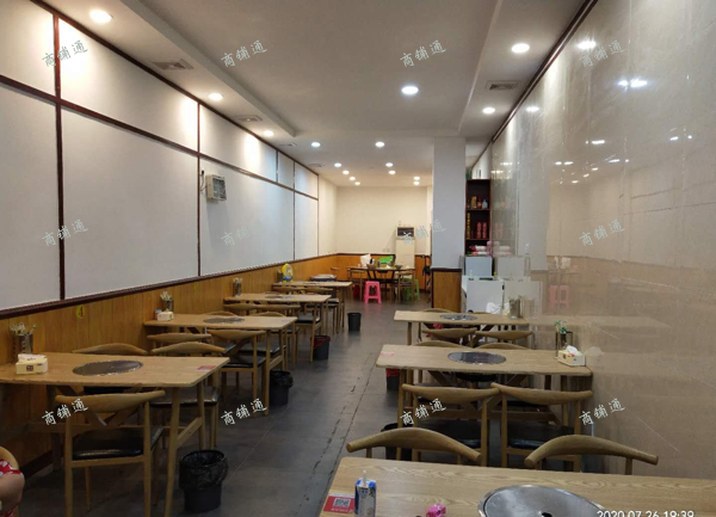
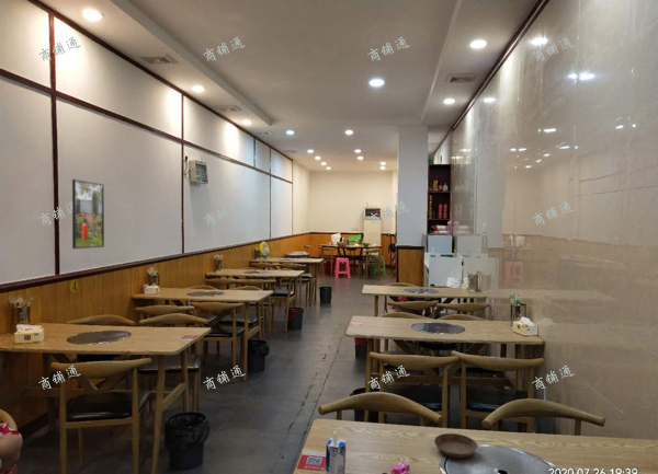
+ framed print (89, 215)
+ saucer (455, 446)
